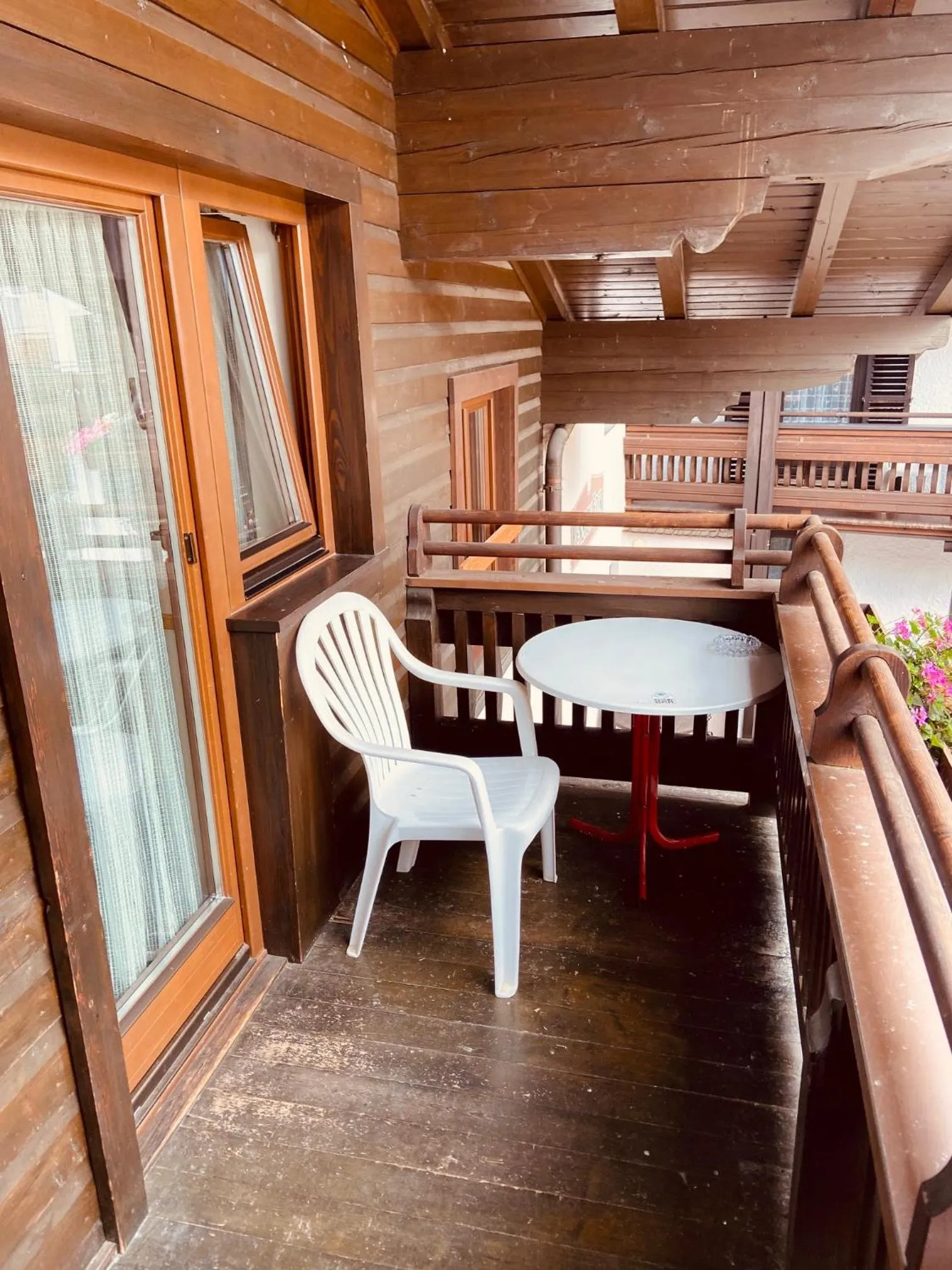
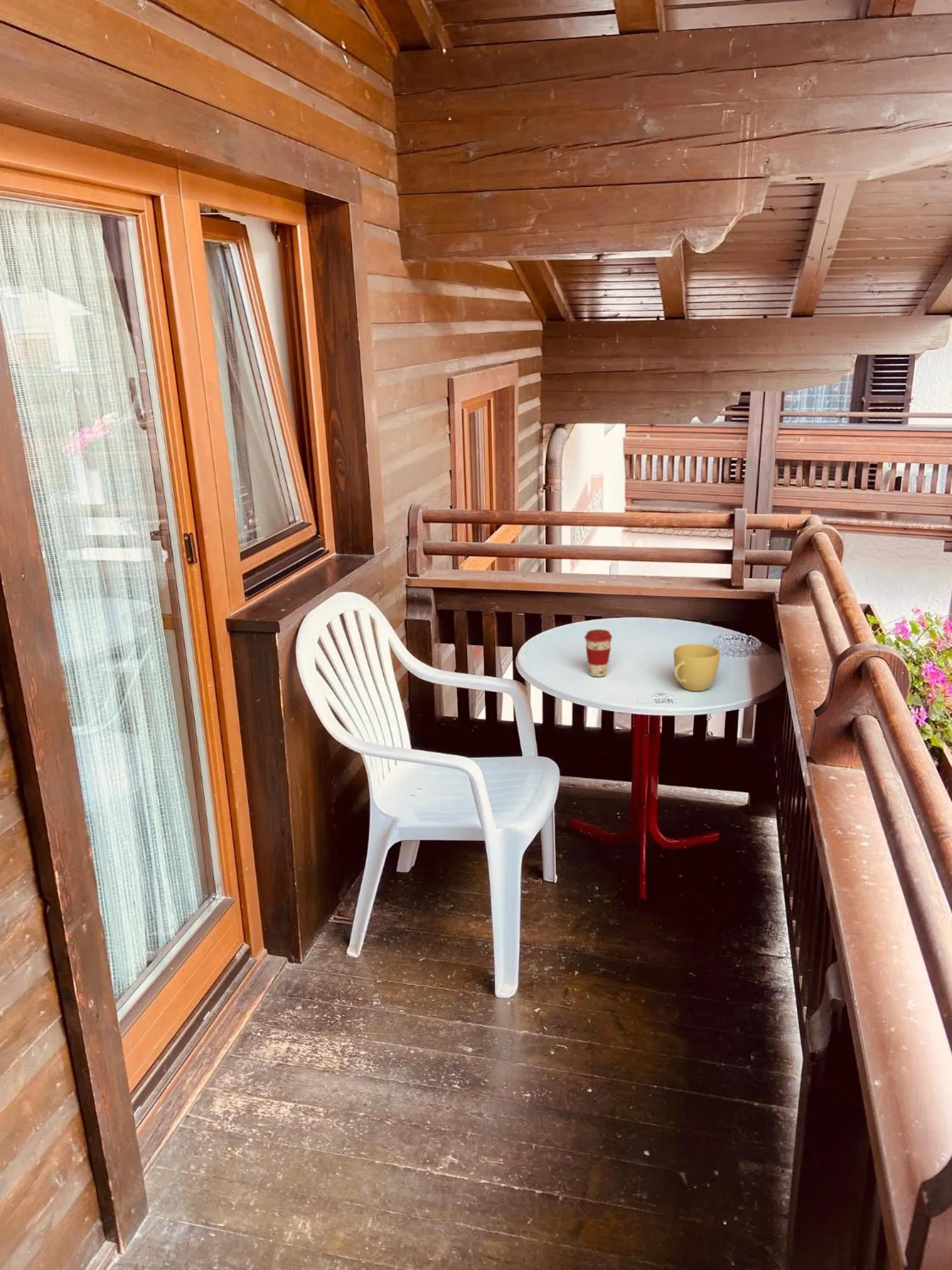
+ cup (692, 670)
+ coffee cup (598, 653)
